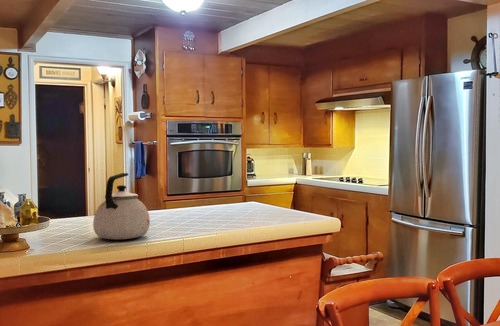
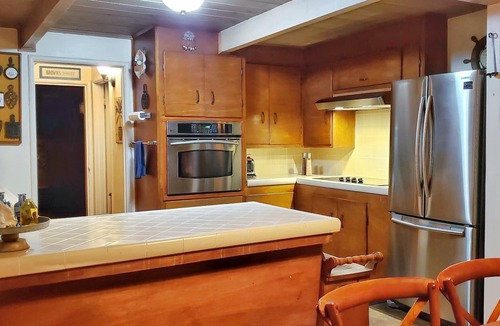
- kettle (121, 205)
